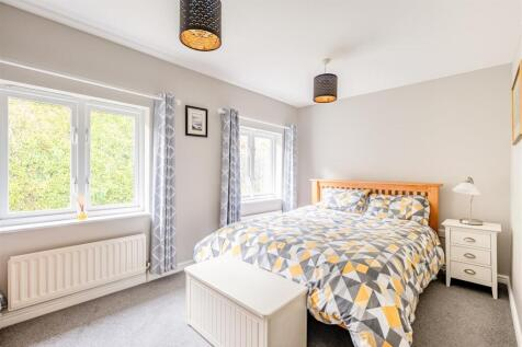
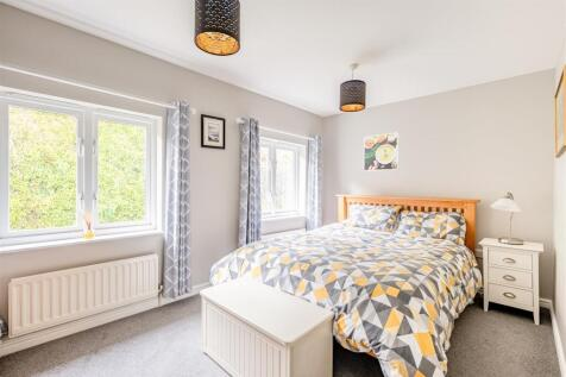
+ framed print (379, 152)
